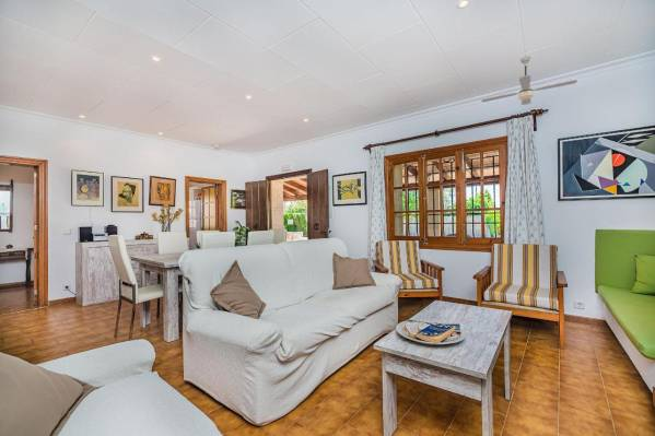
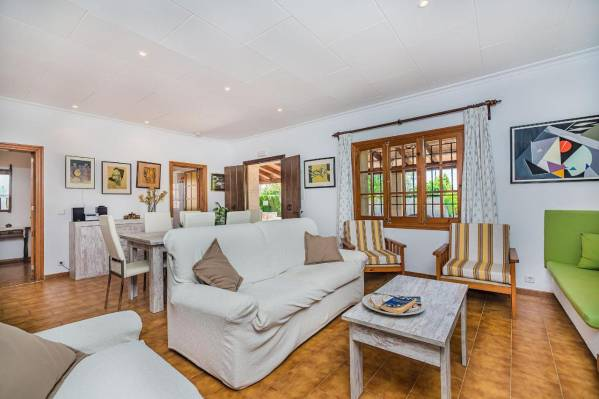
- ceiling fan (525, 78)
